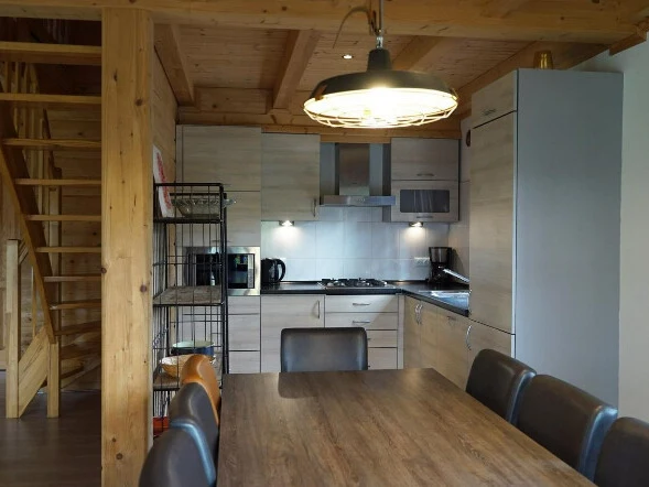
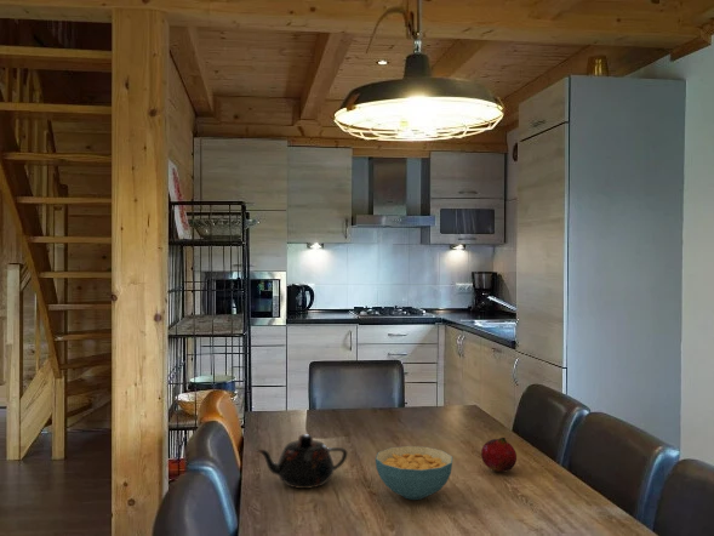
+ fruit (498, 454)
+ teapot (302, 458)
+ cereal bowl (413, 475)
